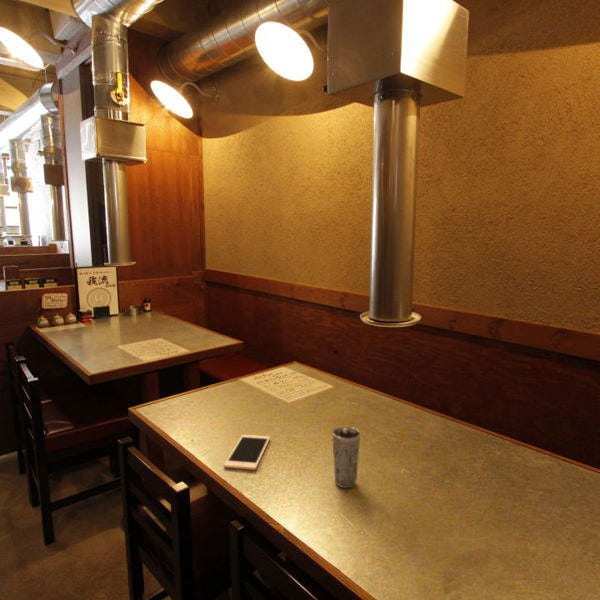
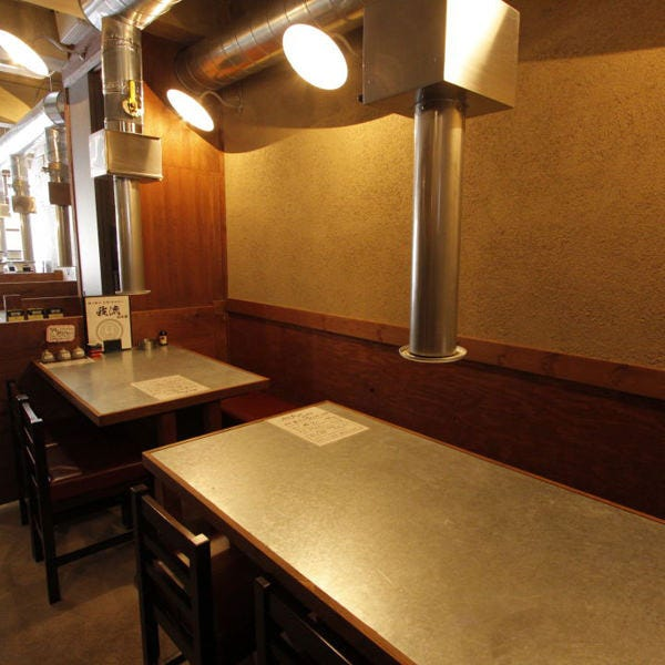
- cell phone (248, 450)
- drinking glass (345, 457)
